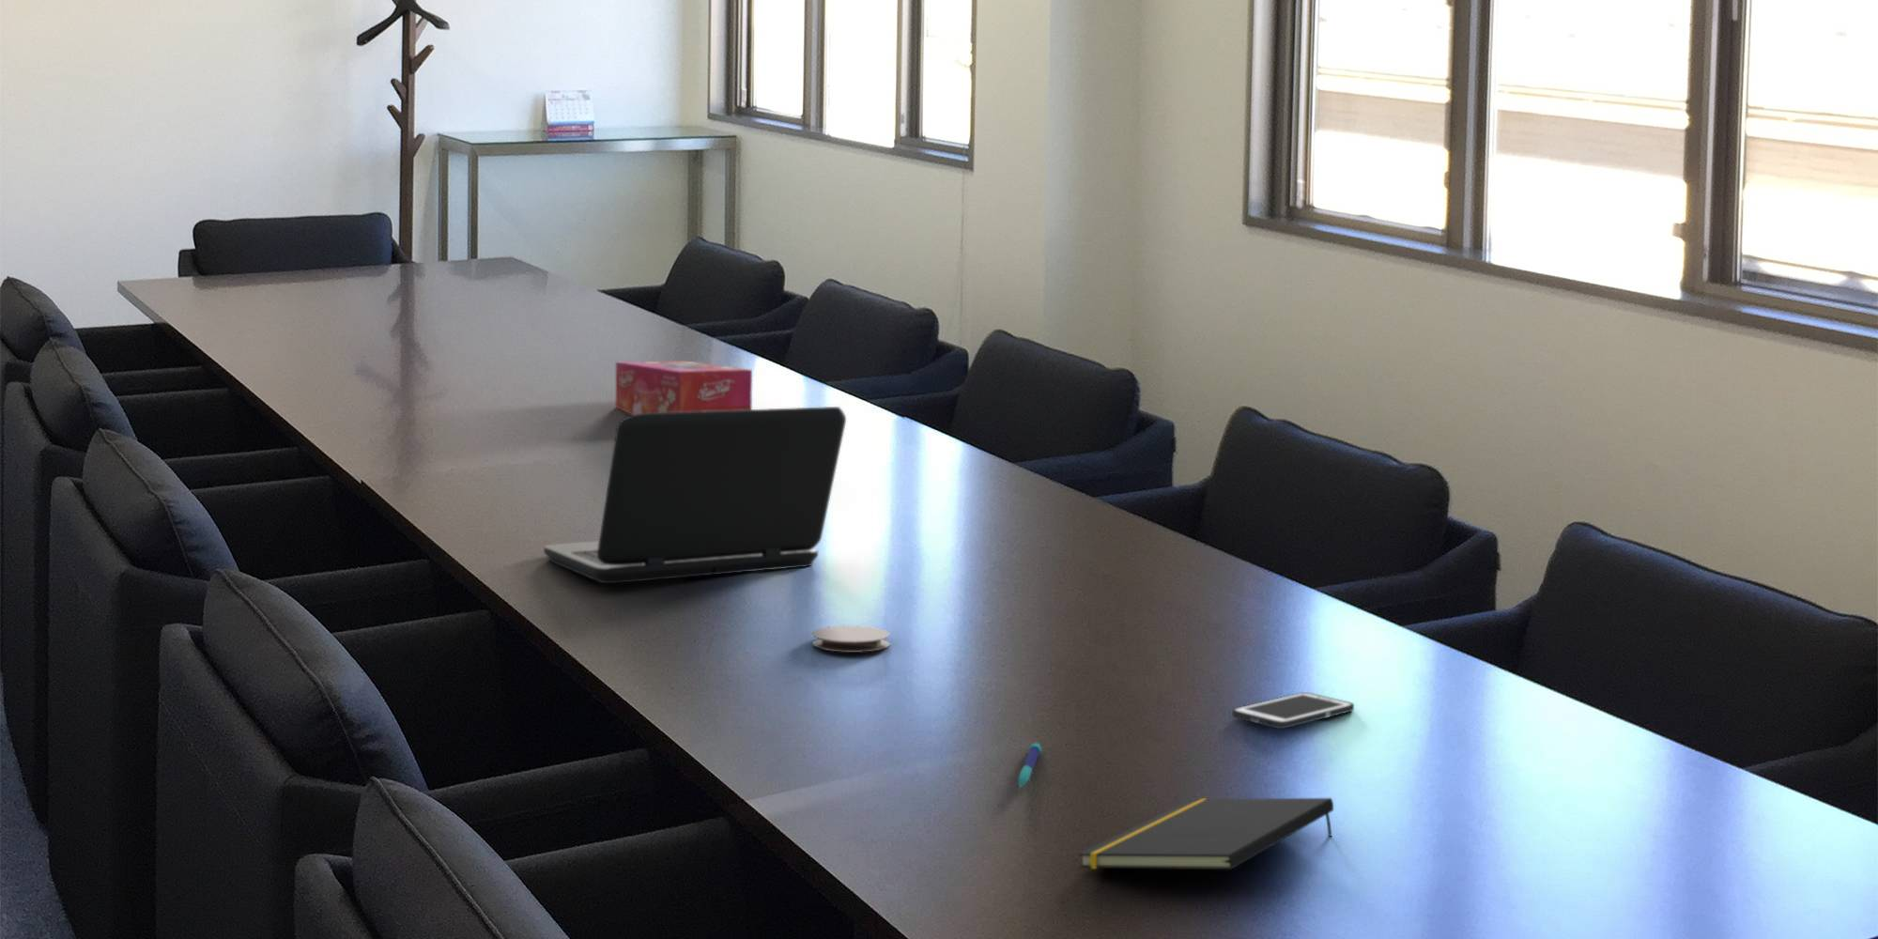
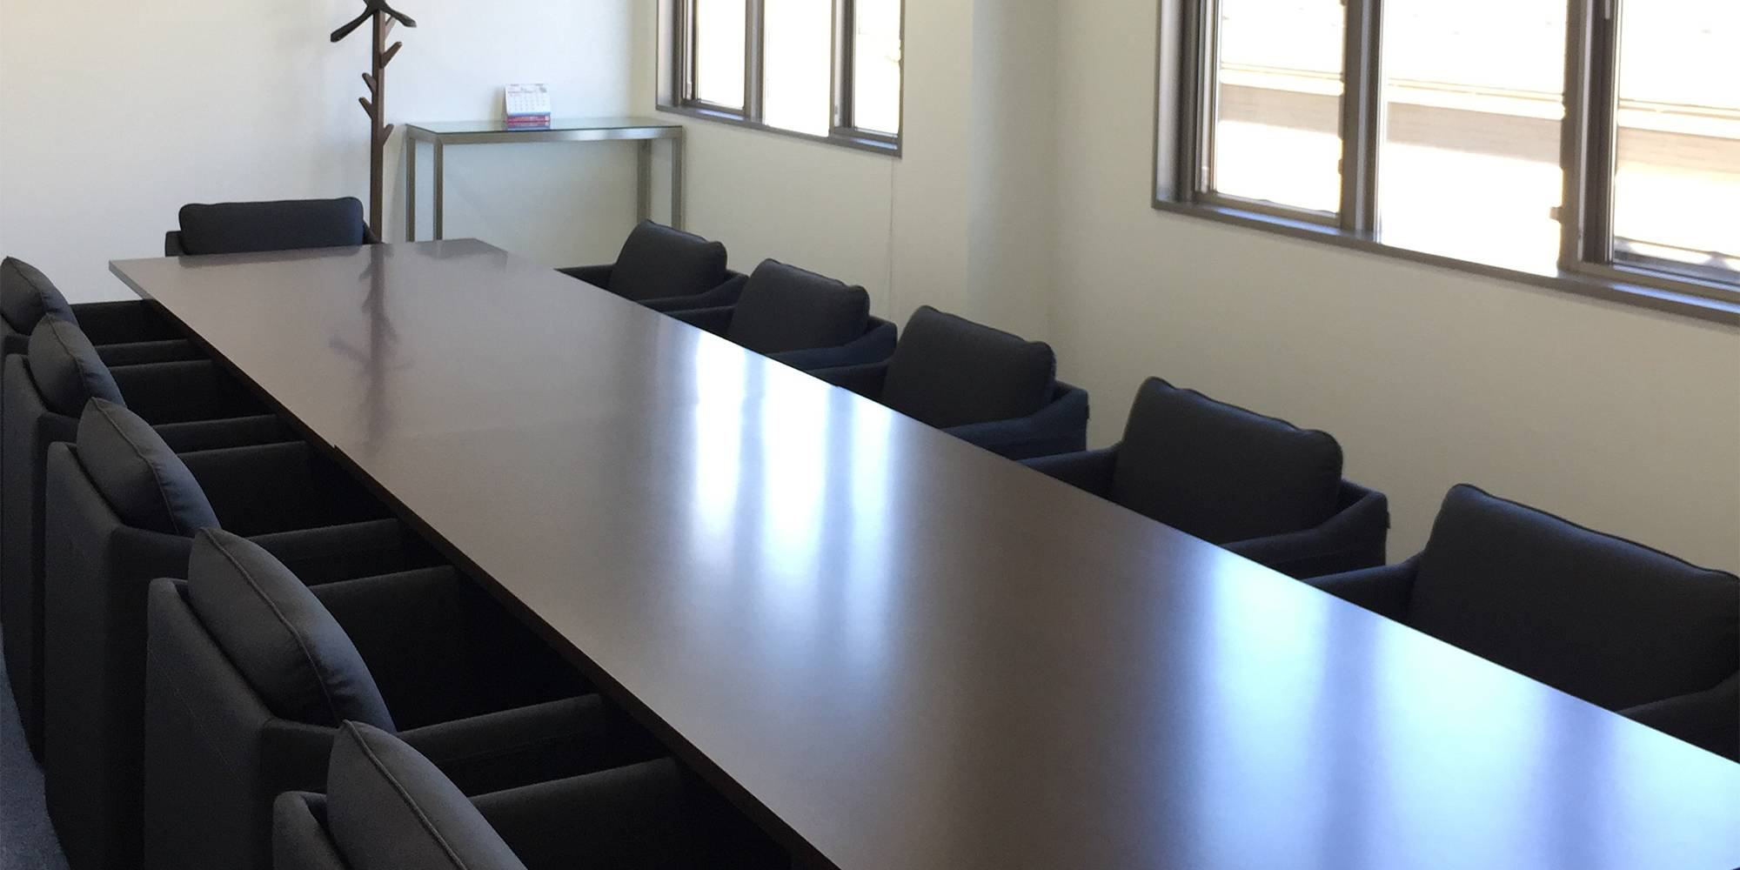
- notepad (1208, 832)
- cell phone (1294, 710)
- tissue box (681, 390)
- coaster (850, 638)
- pen (1028, 764)
- laptop (691, 485)
